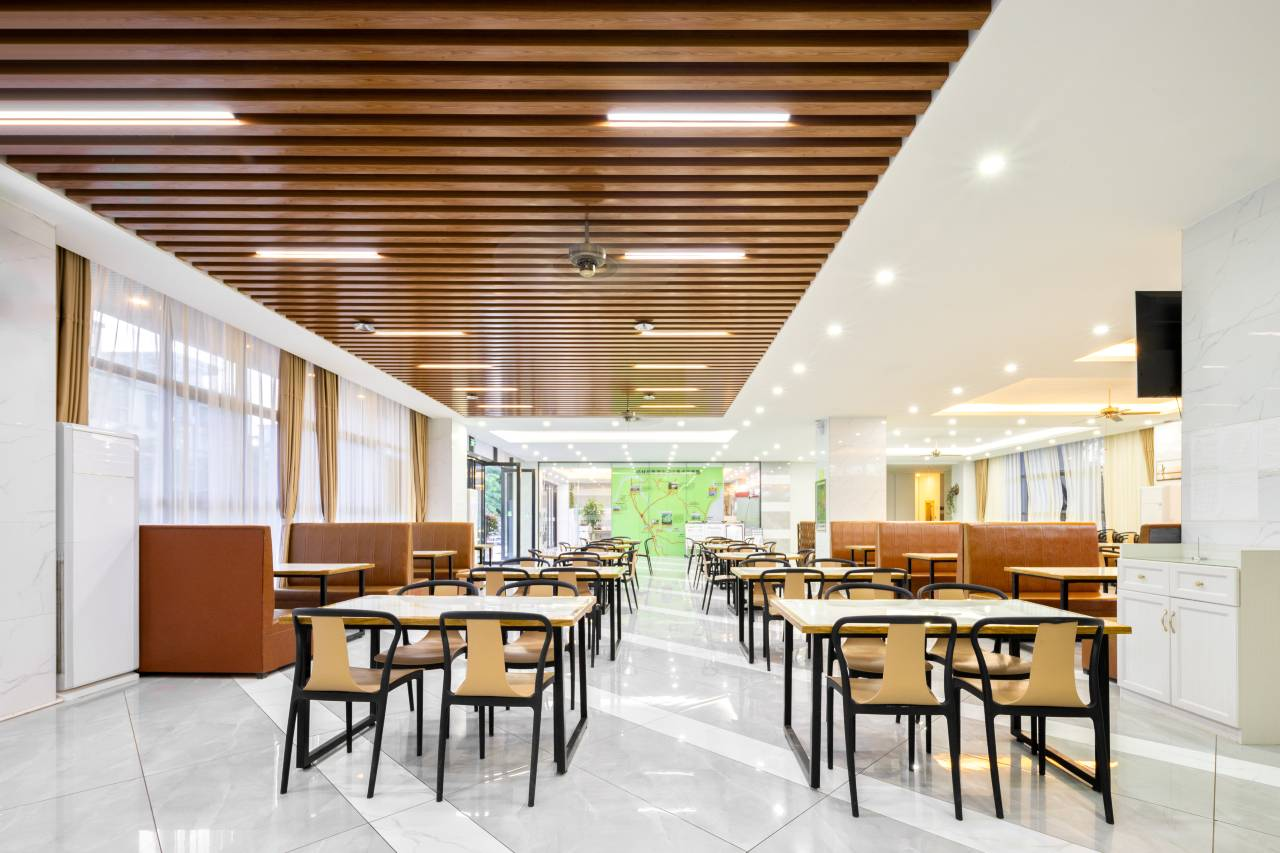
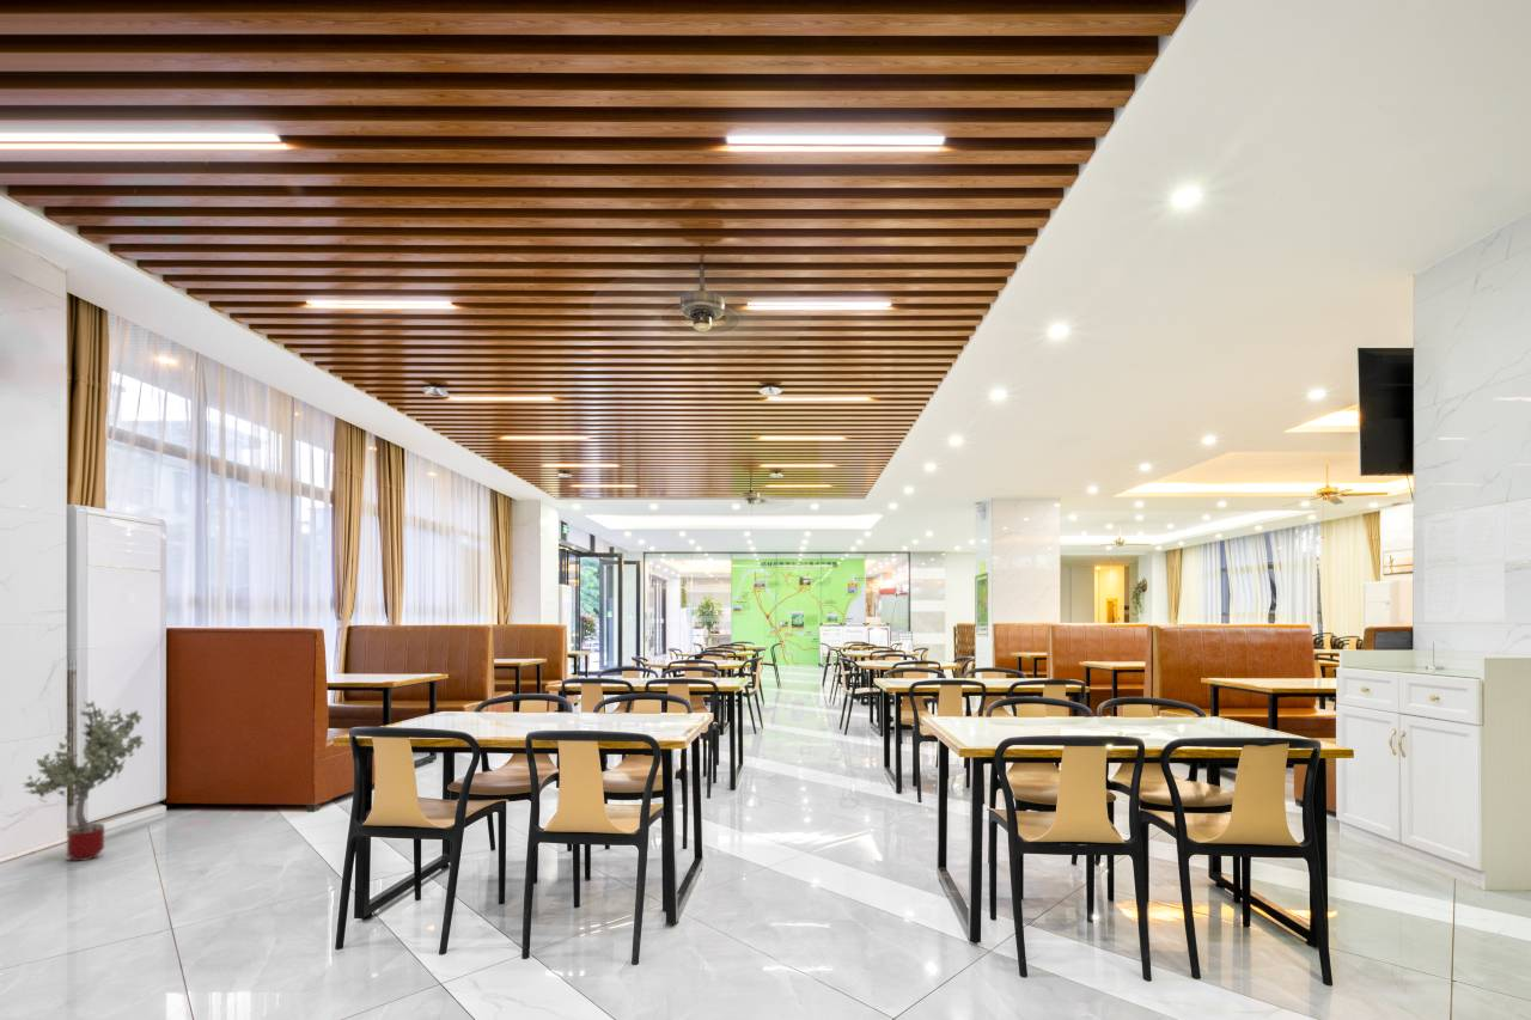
+ potted tree (77, 780)
